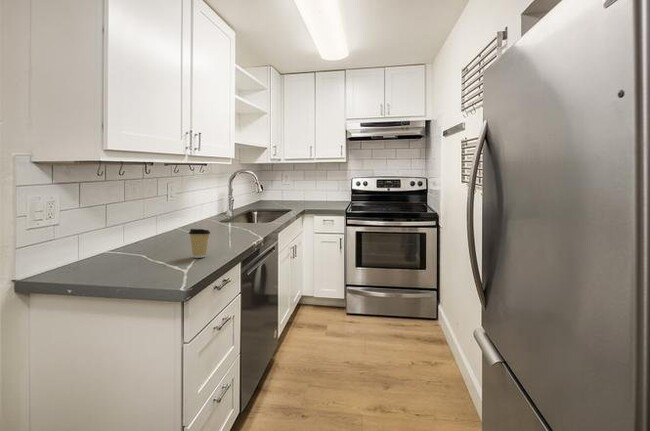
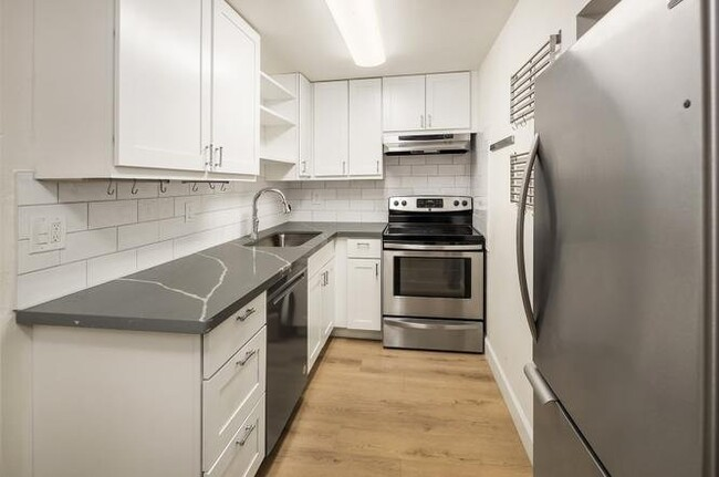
- coffee cup (199, 242)
